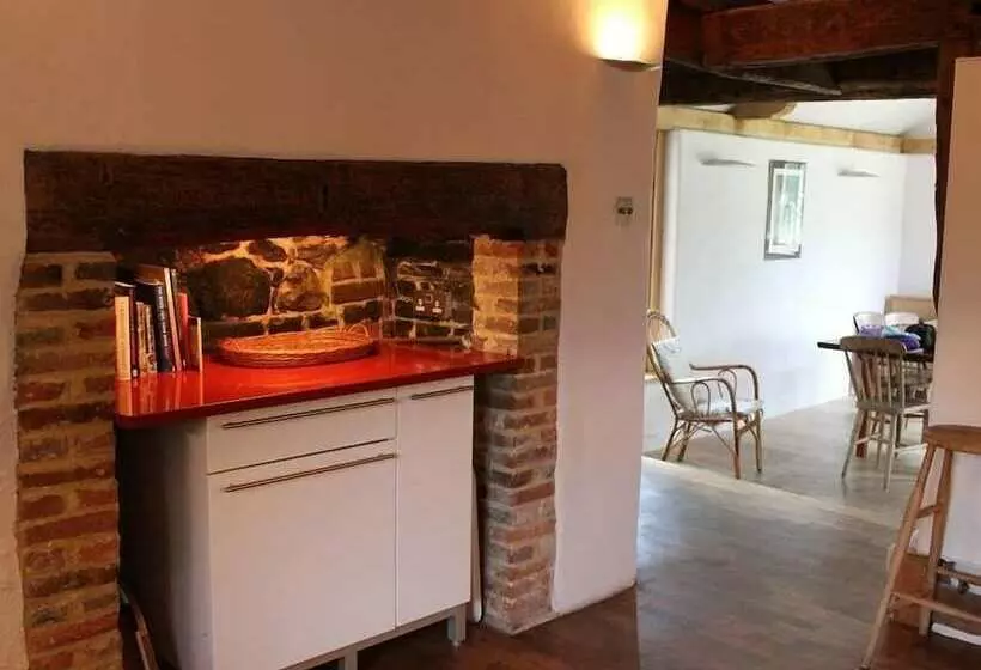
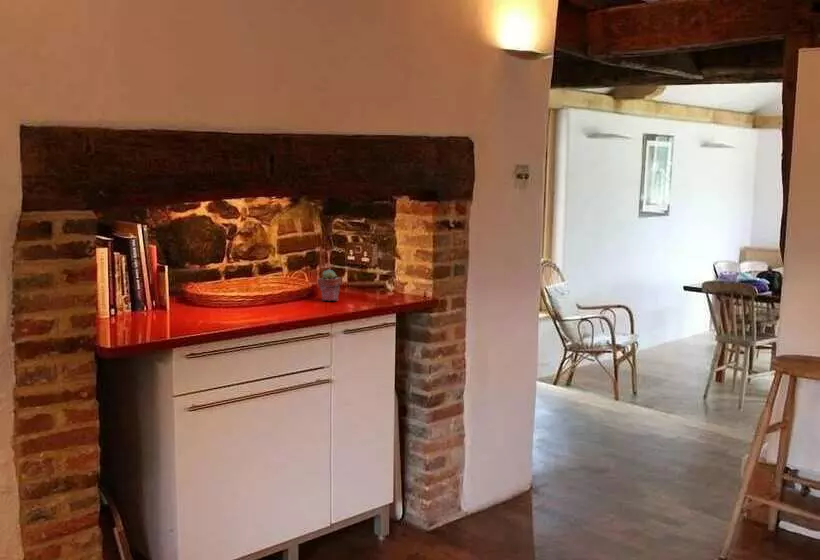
+ potted succulent (329, 284)
